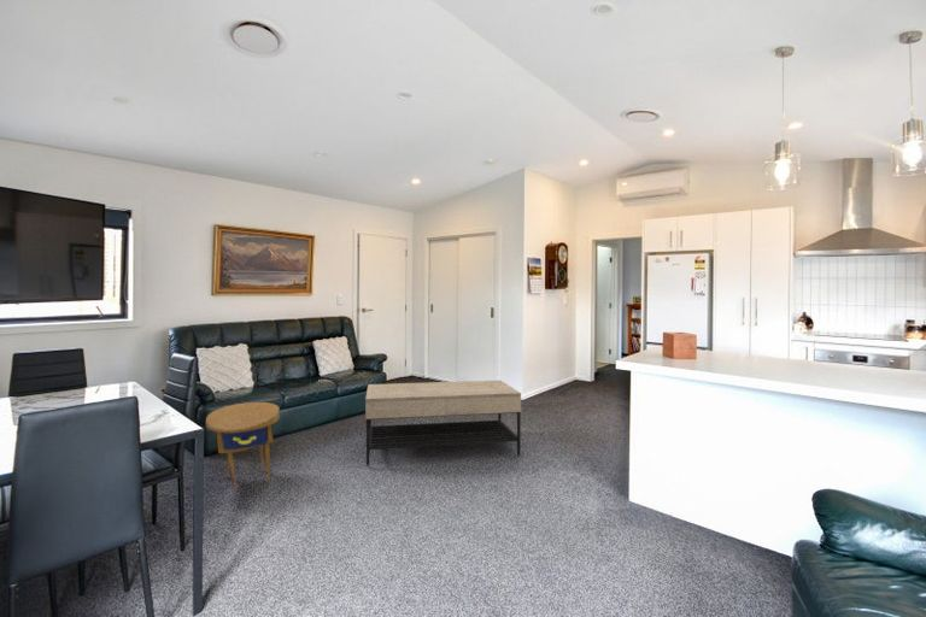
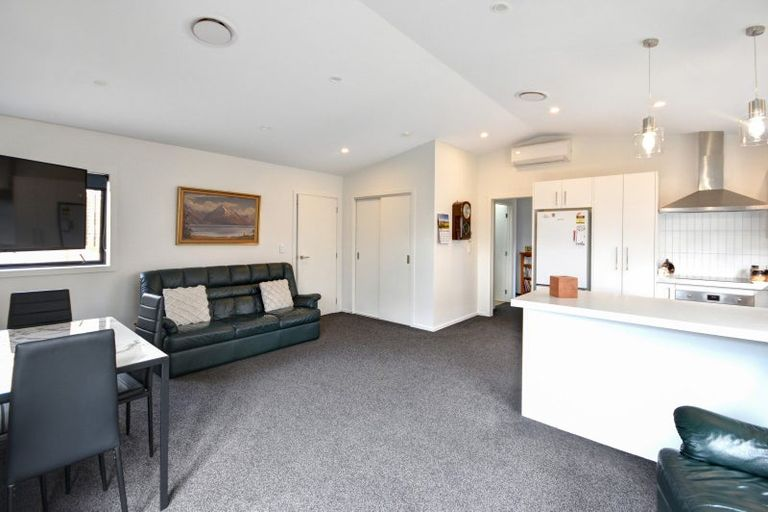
- side table (244, 445)
- coffee table (440, 415)
